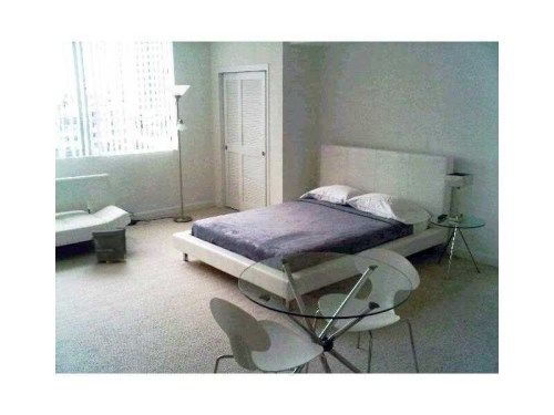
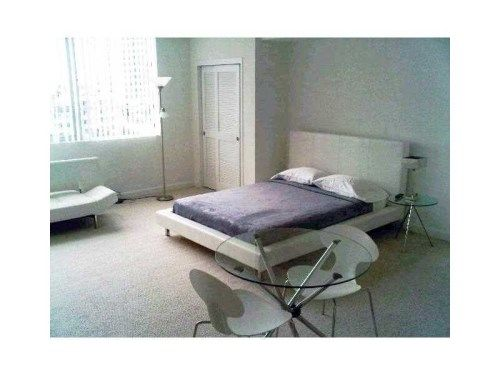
- bag (110, 245)
